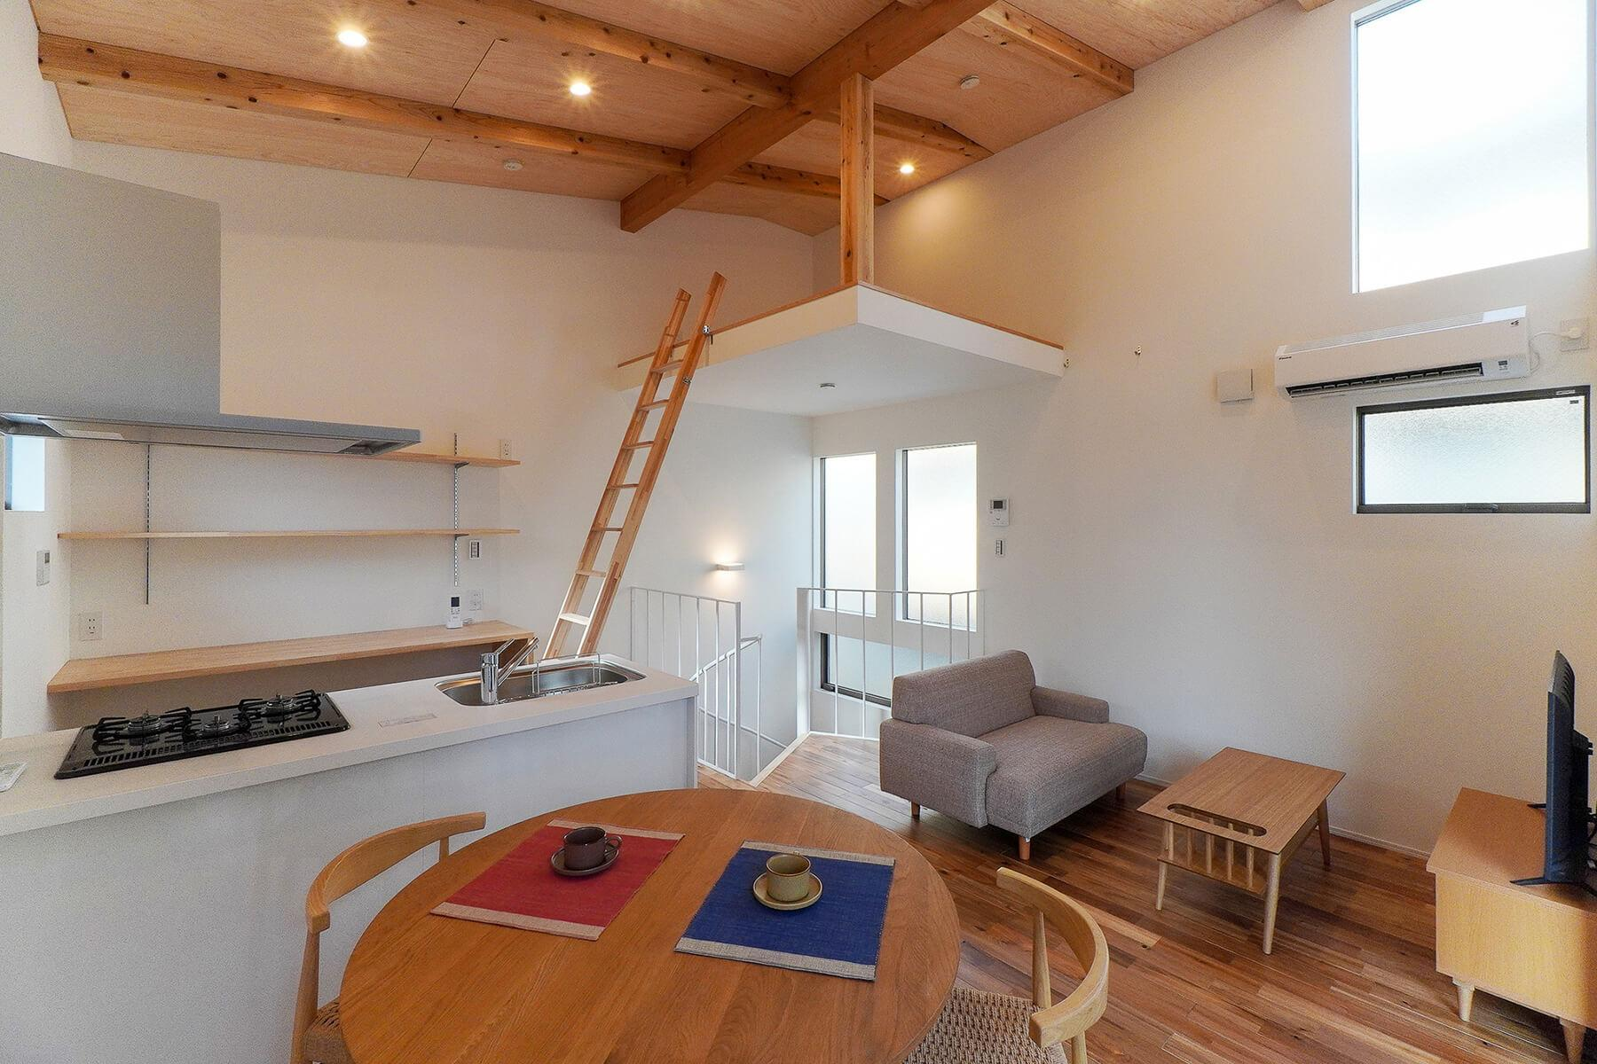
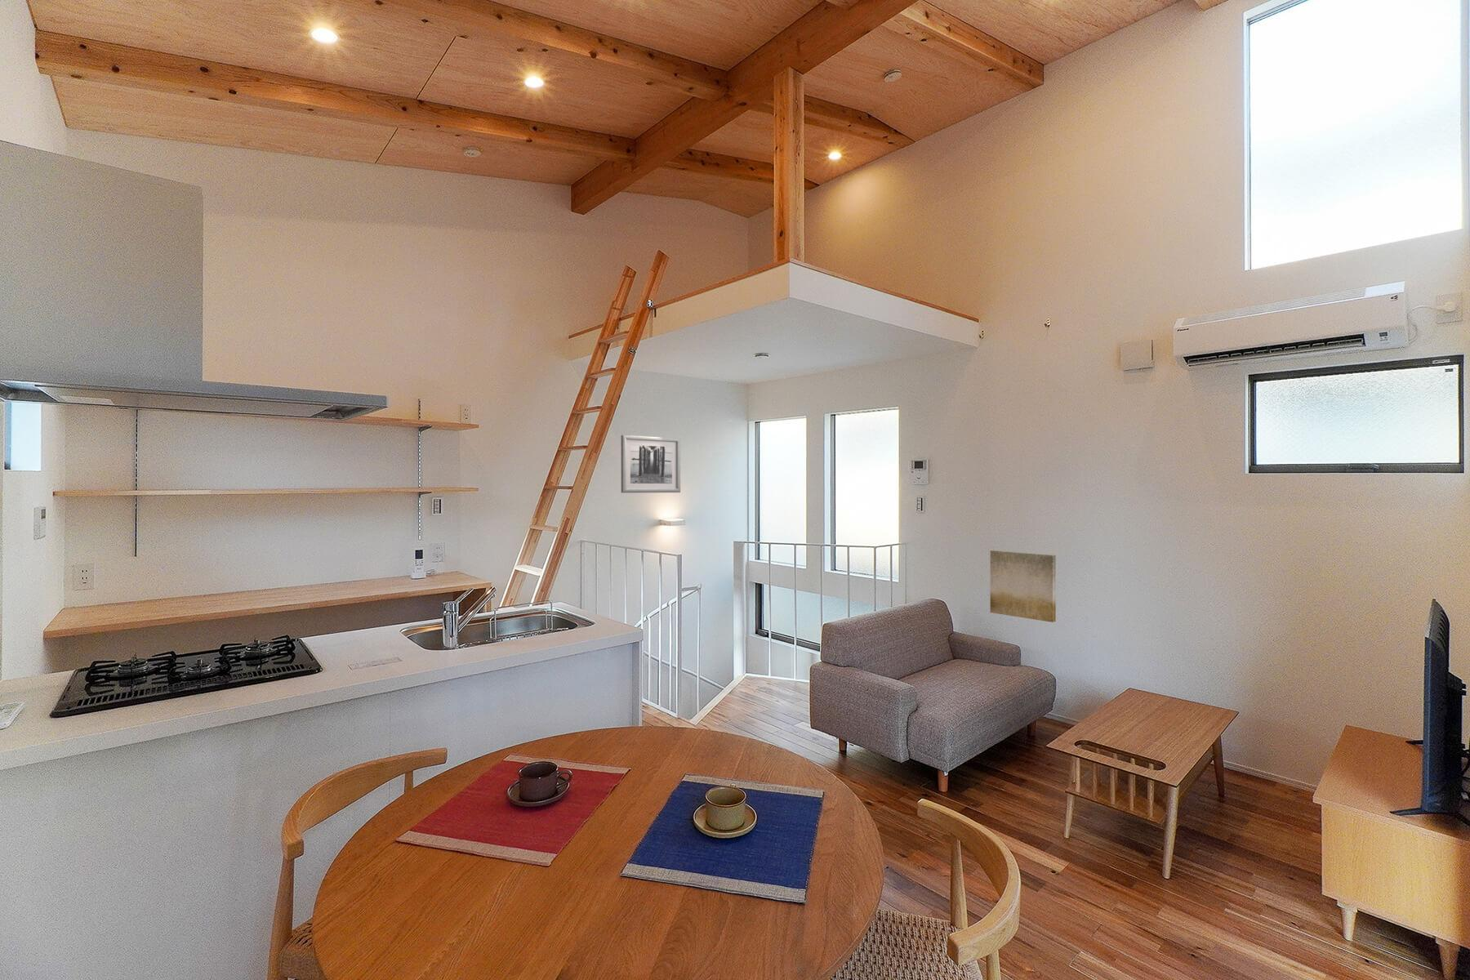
+ wall art (1022, 585)
+ wall art (652, 465)
